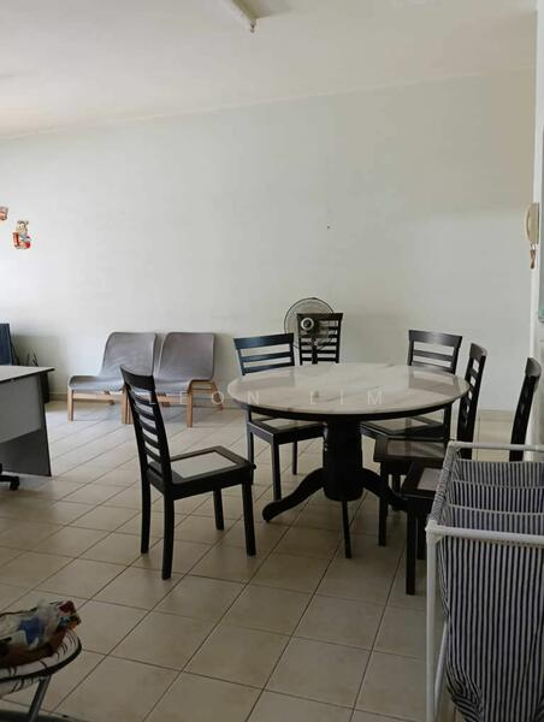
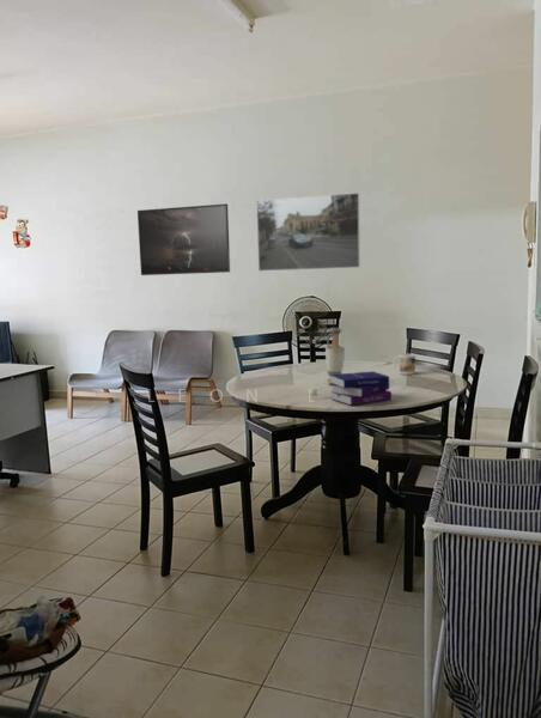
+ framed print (306, 233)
+ book (360, 387)
+ mug (403, 363)
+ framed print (182, 241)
+ vase (335, 355)
